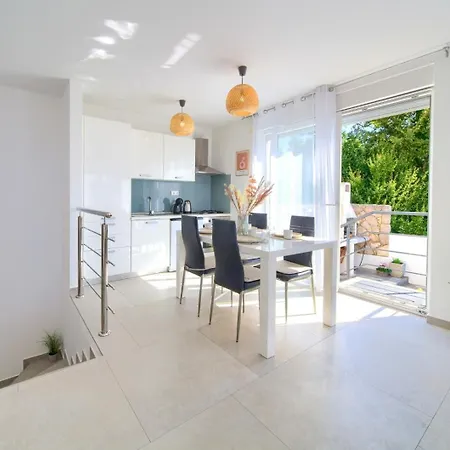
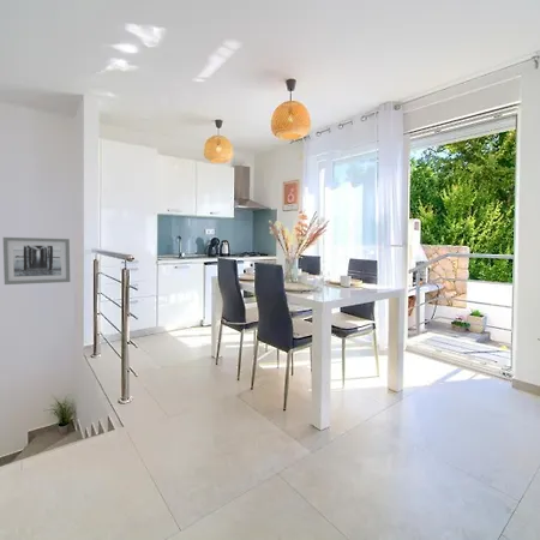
+ wall art (37, 260)
